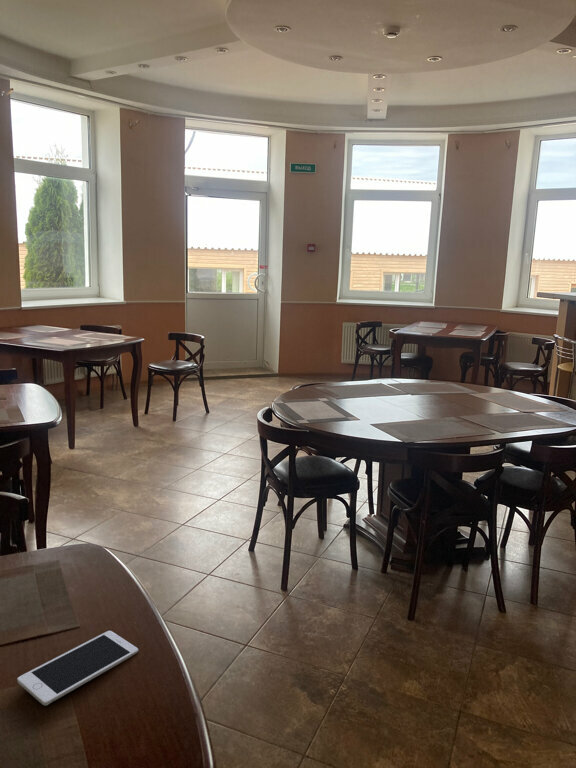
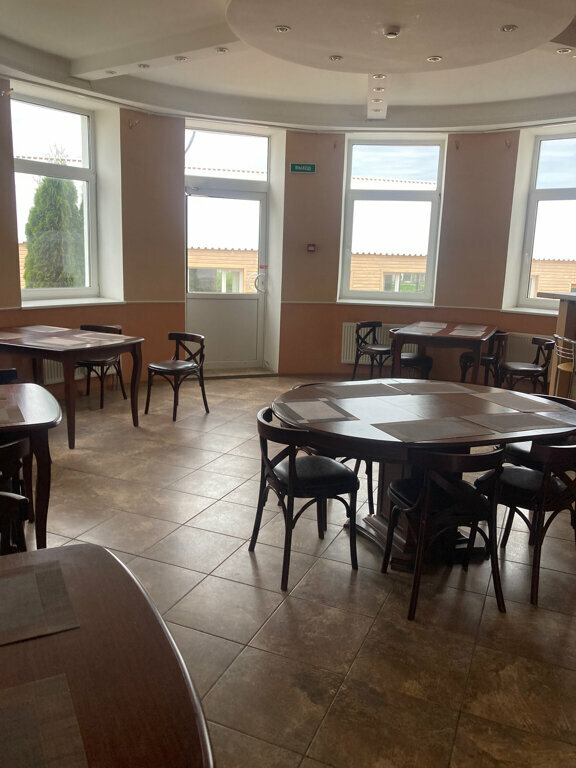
- cell phone (80, 664)
